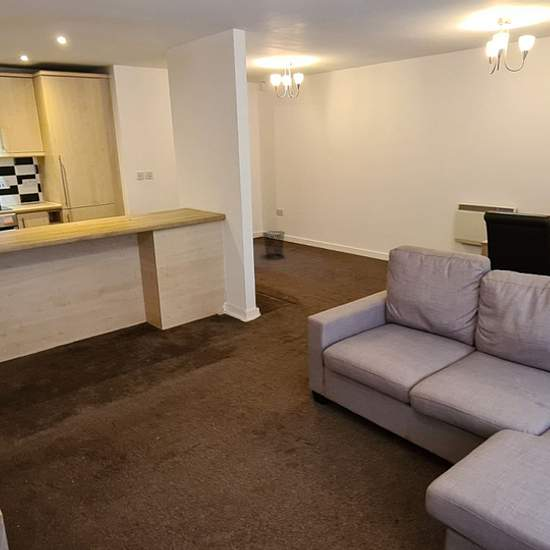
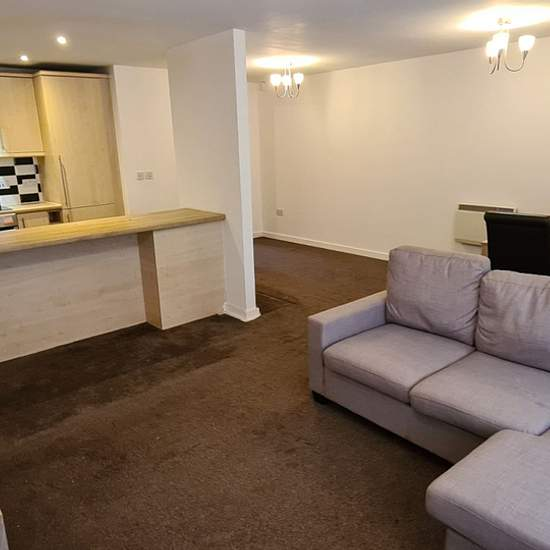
- waste bin (273, 244)
